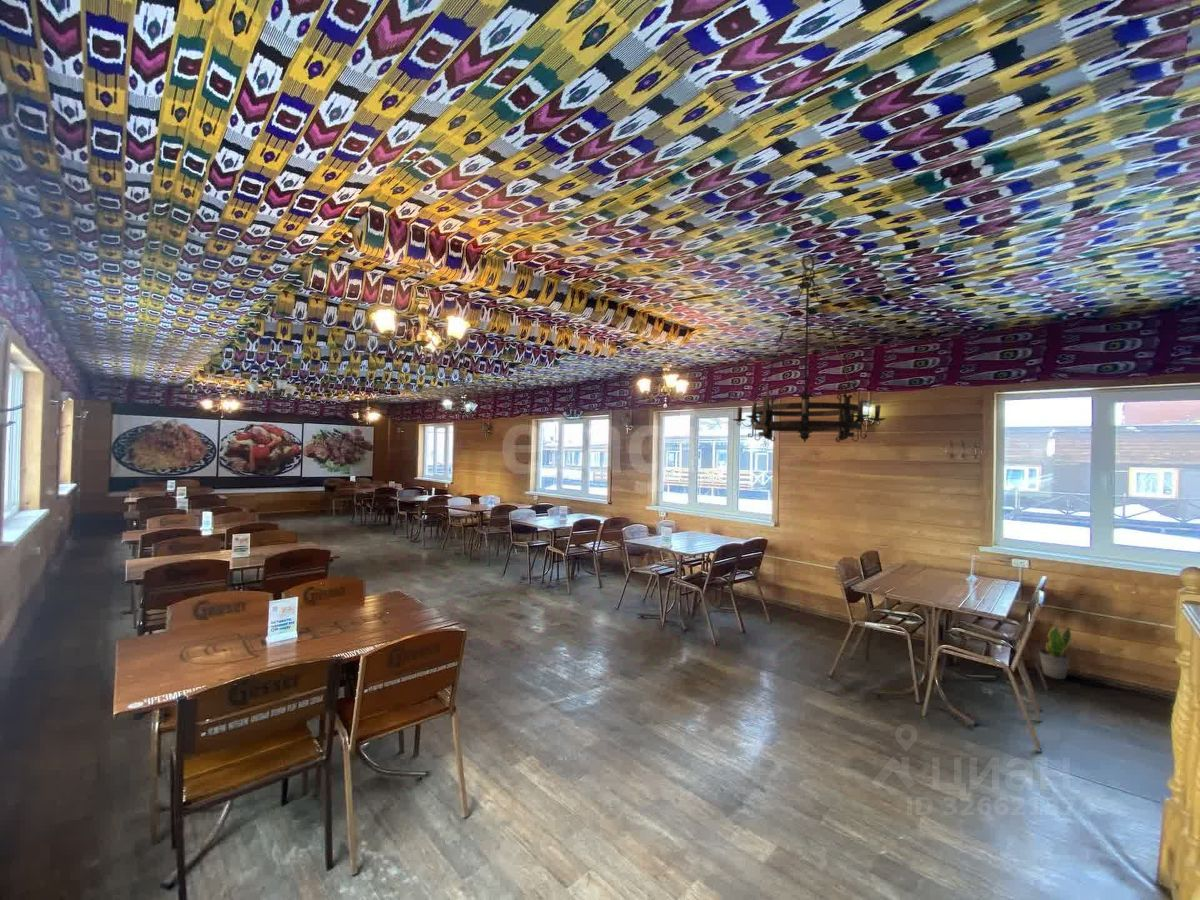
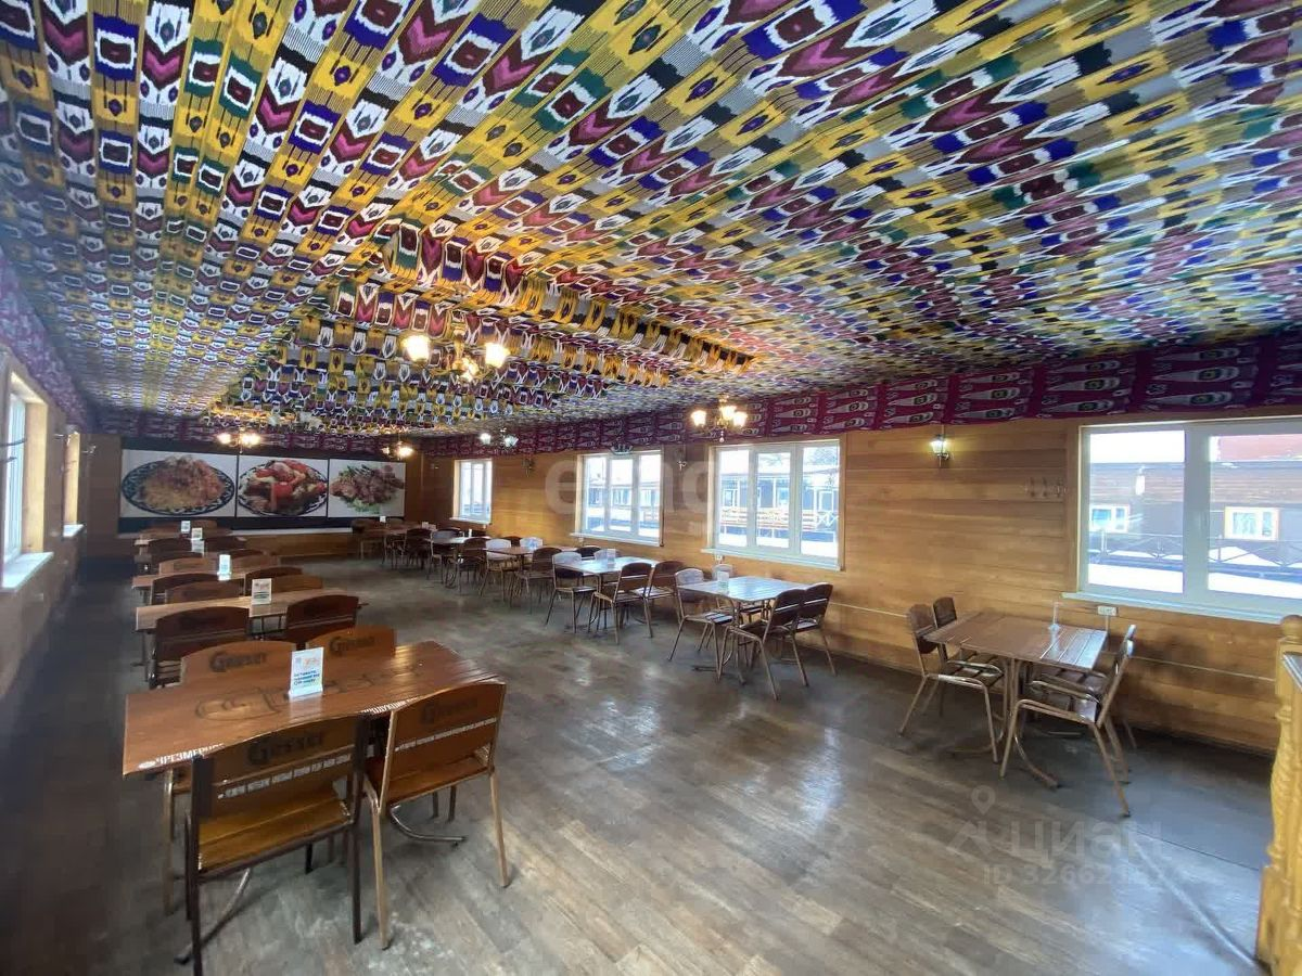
- potted plant (1054, 649)
- chandelier (806, 347)
